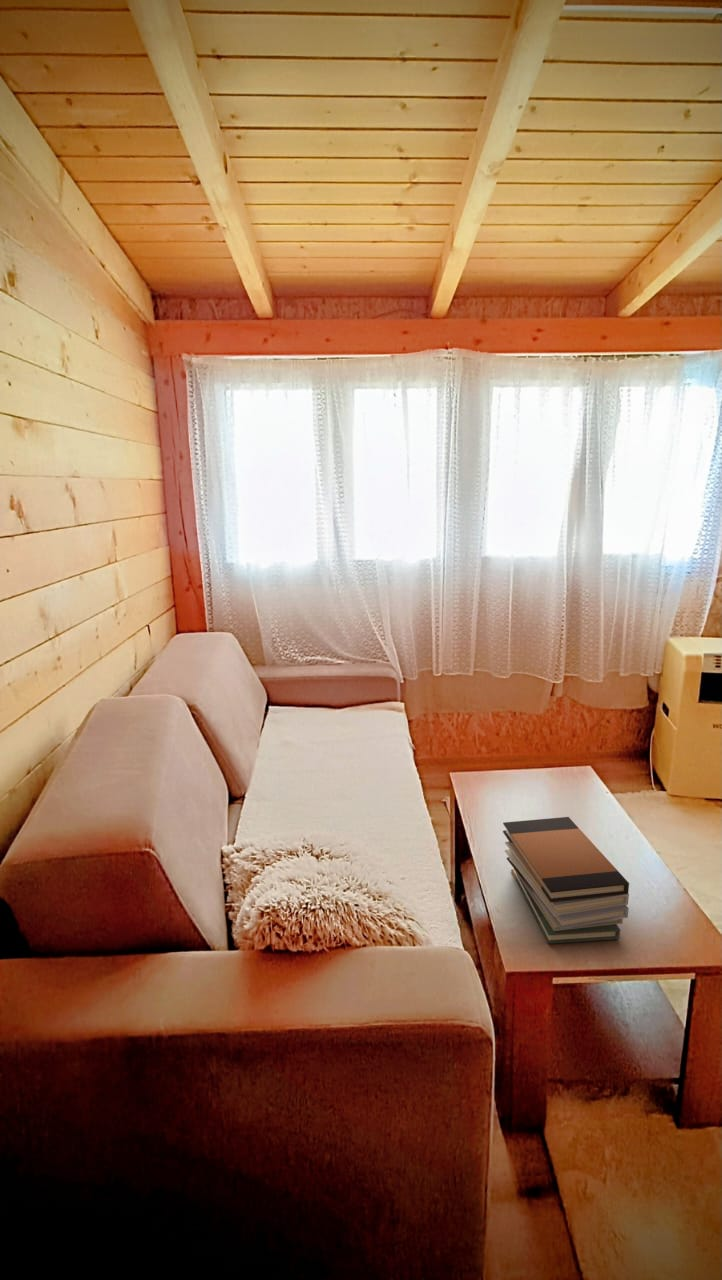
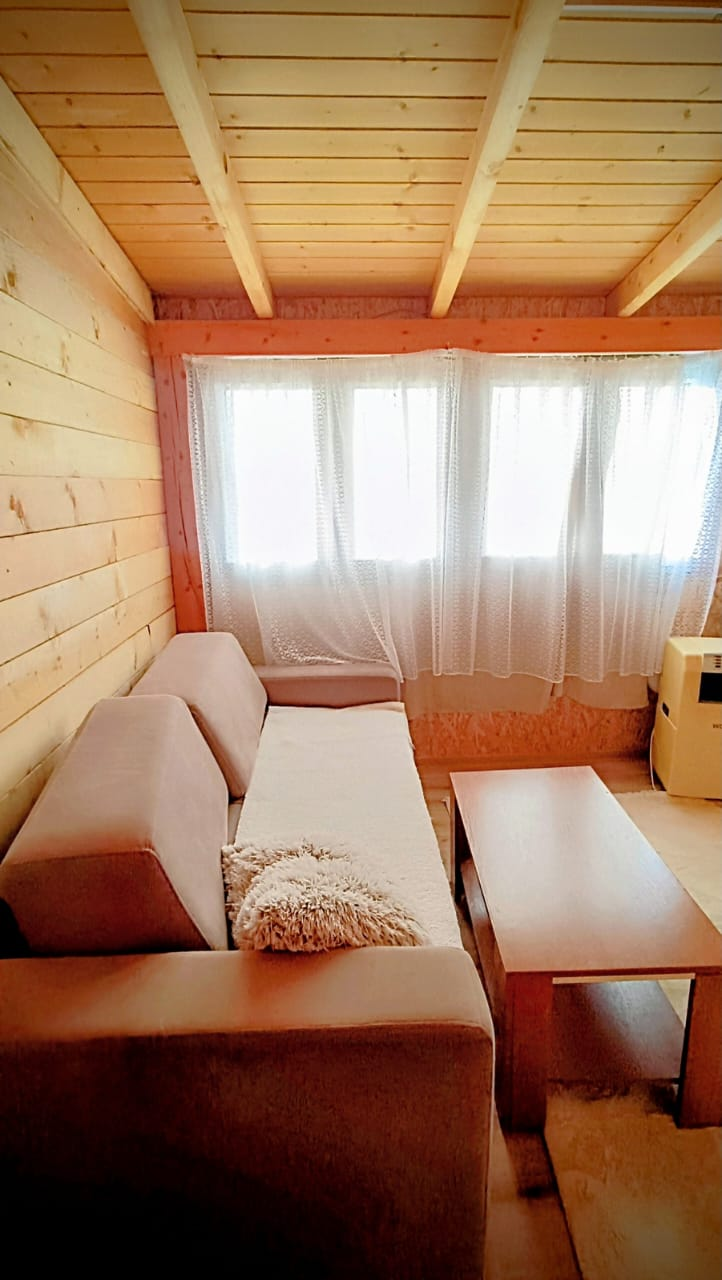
- book stack (561, 877)
